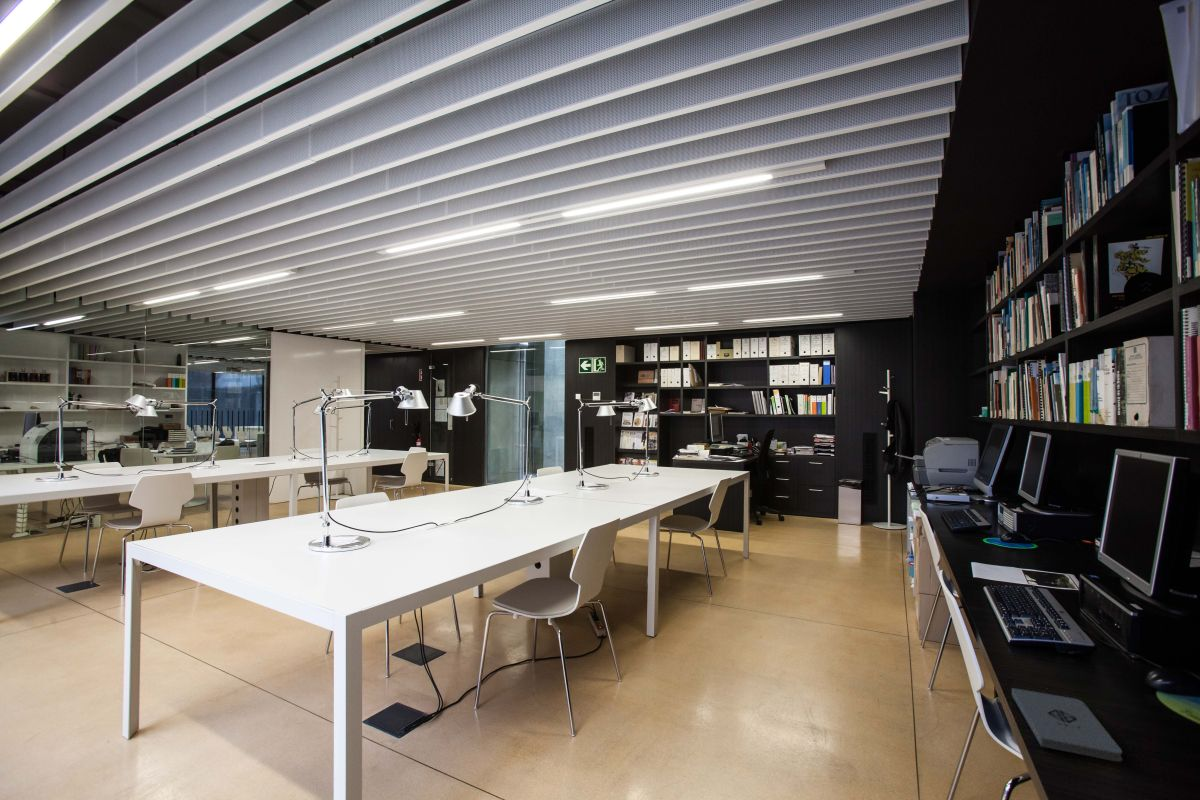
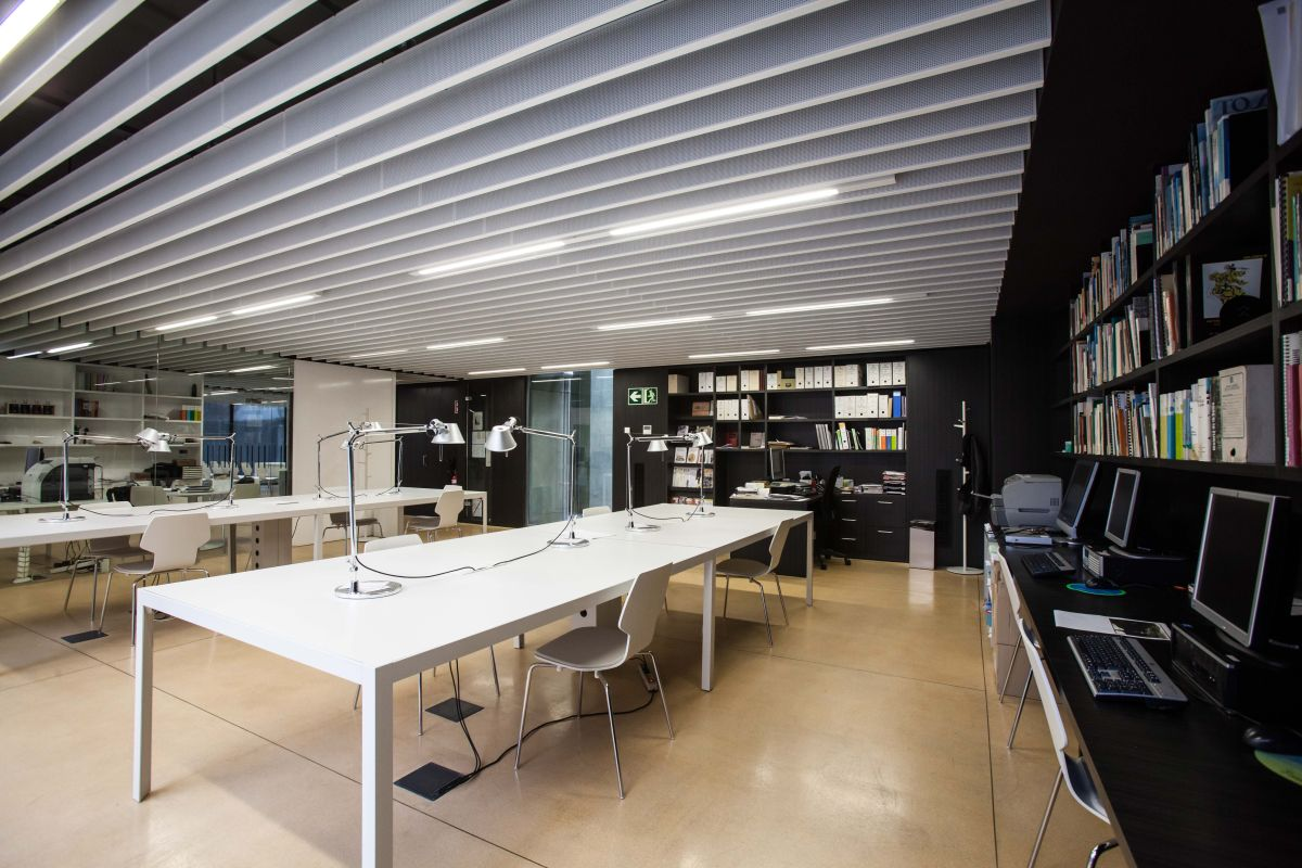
- notepad (1062, 721)
